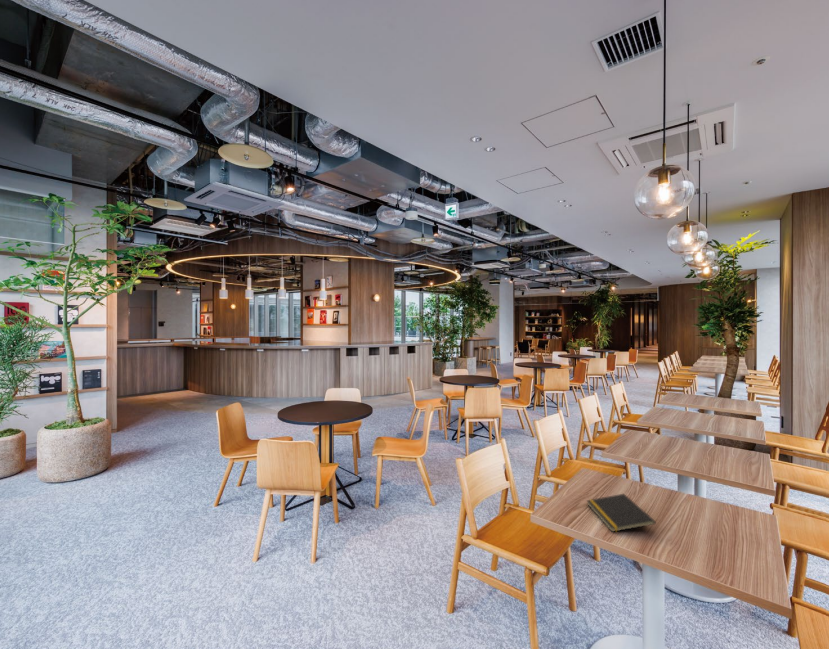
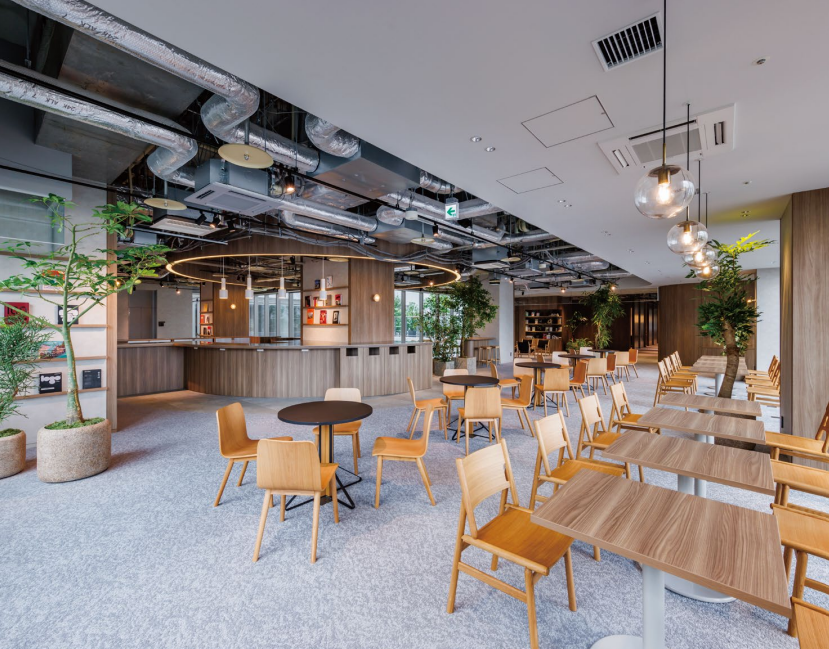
- notepad (618, 511)
